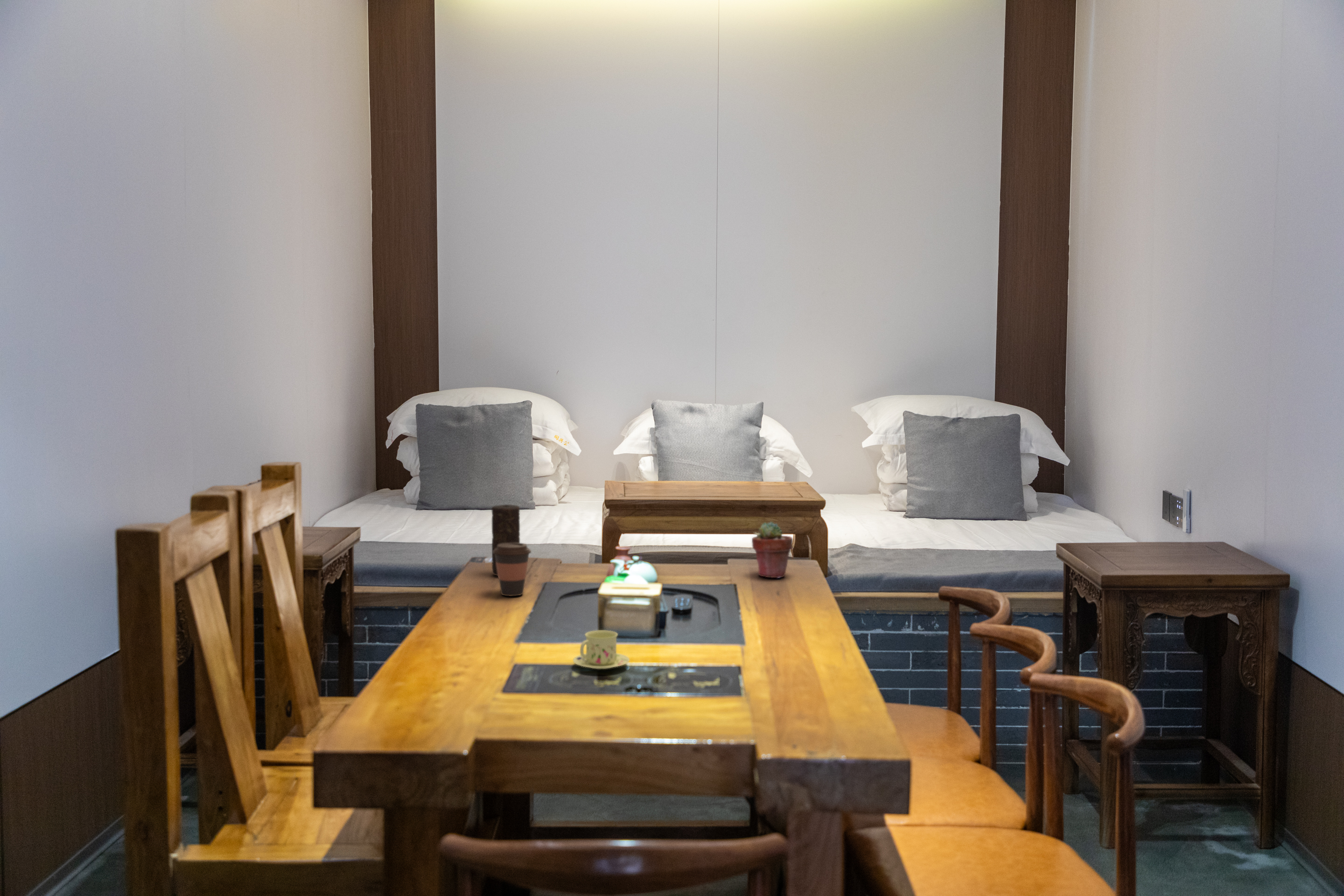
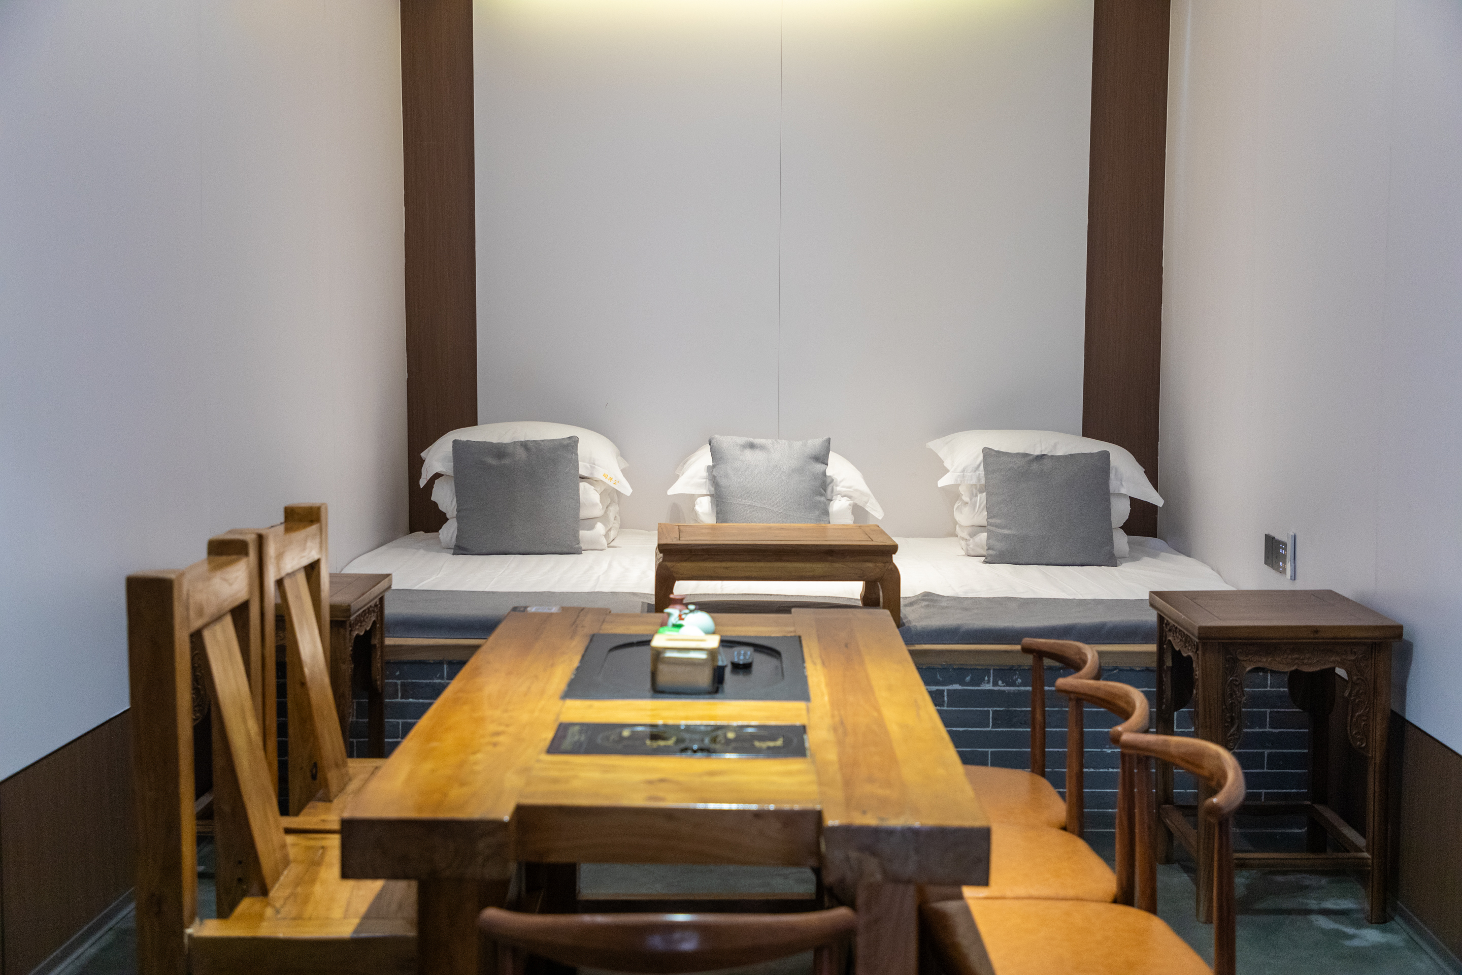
- potted succulent (772, 548)
- candle (506, 540)
- coffee cup (512, 569)
- chinaware (601, 650)
